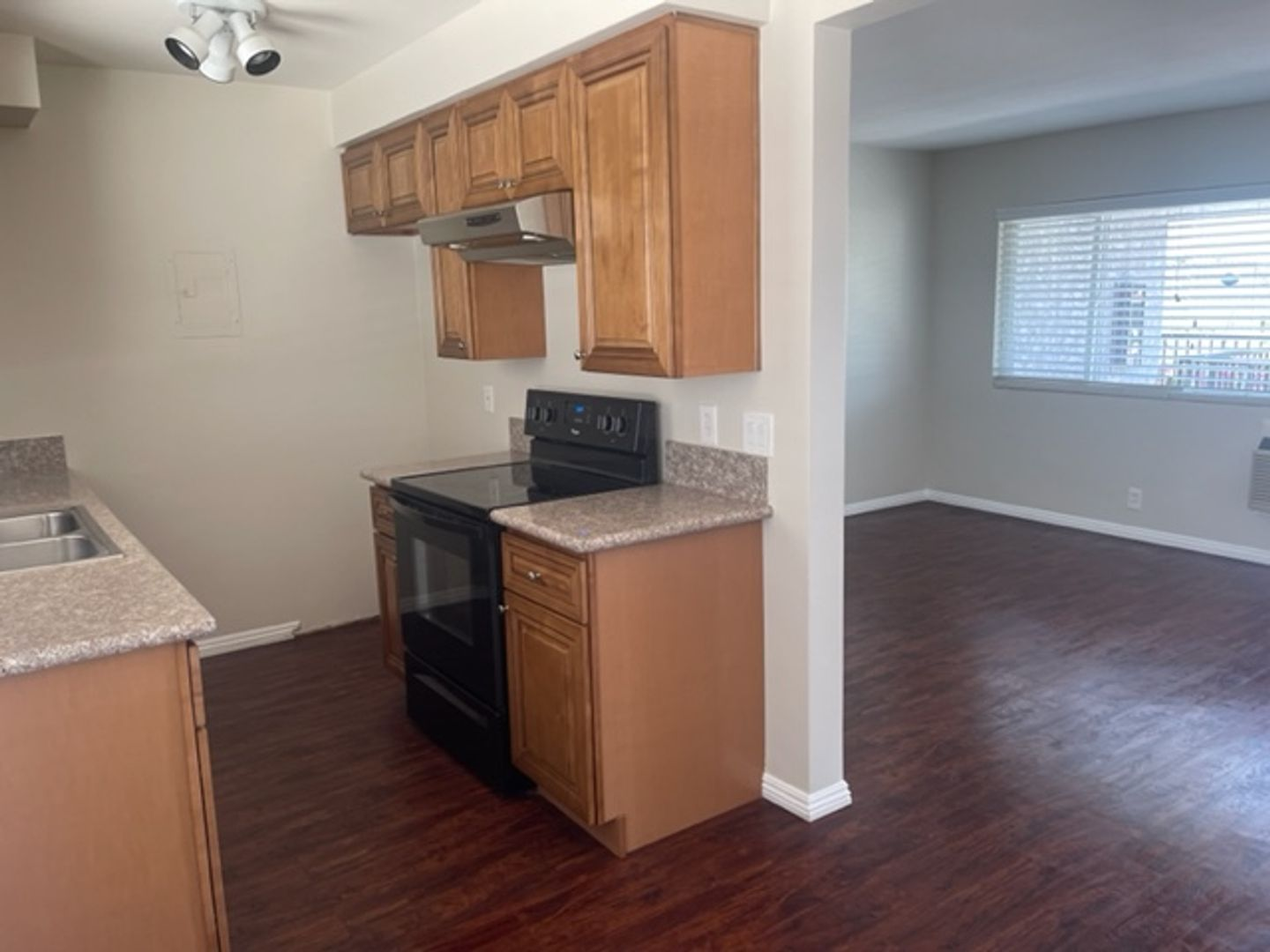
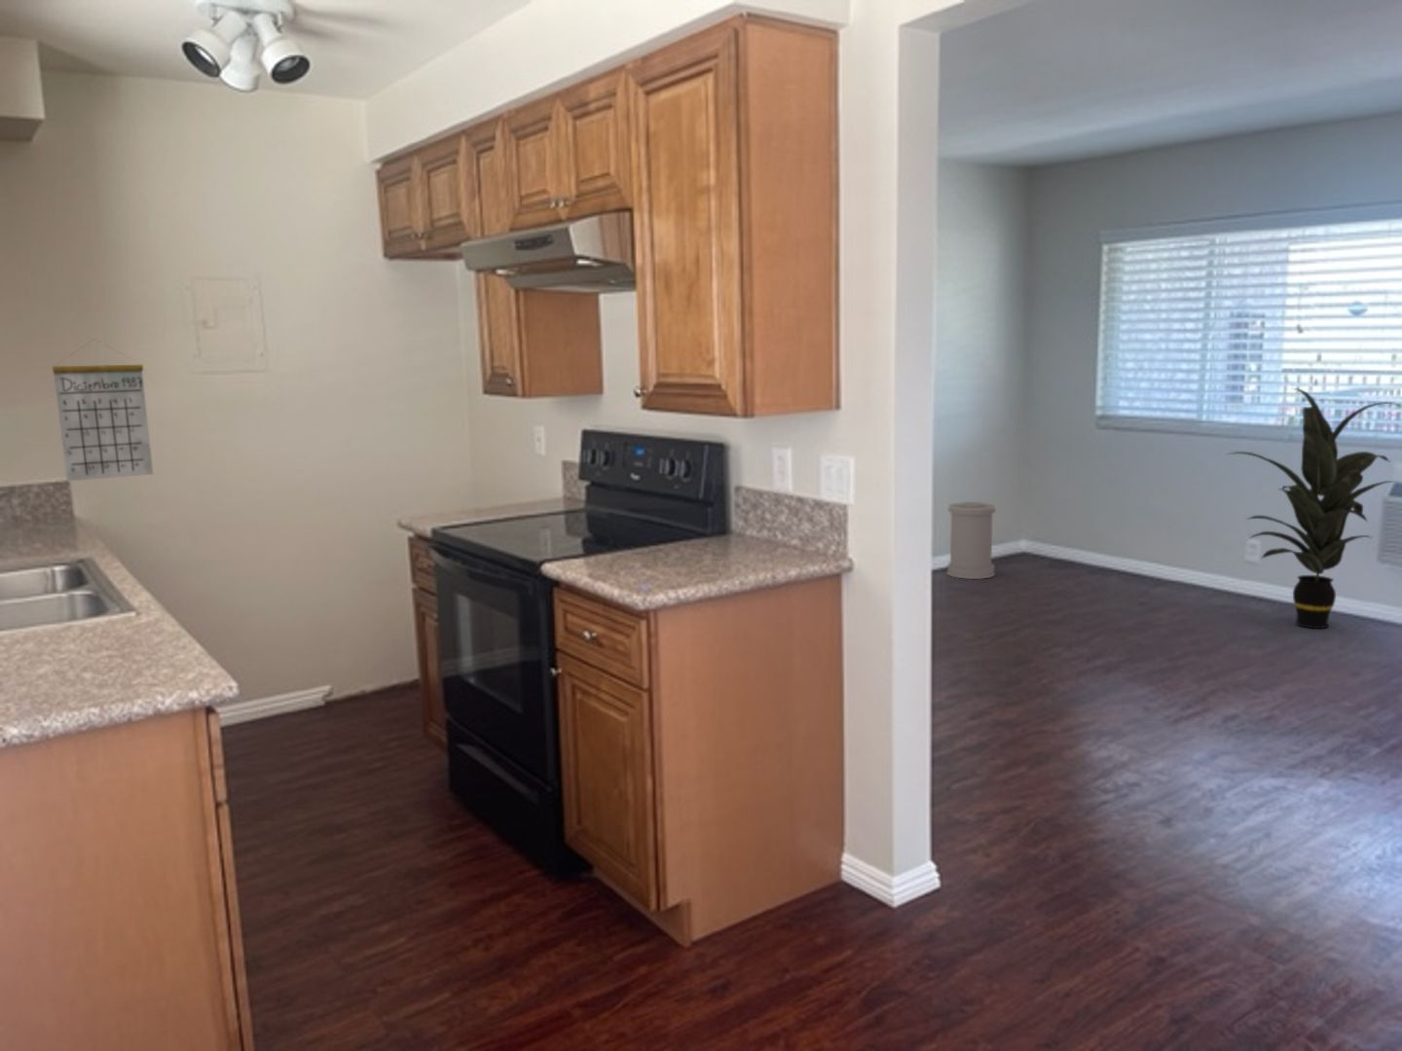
+ trash can (970, 538)
+ indoor plant (1314, 507)
+ calendar (103, 408)
